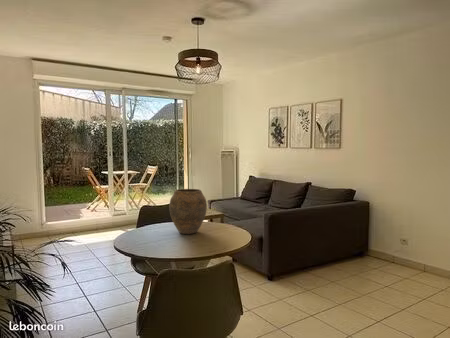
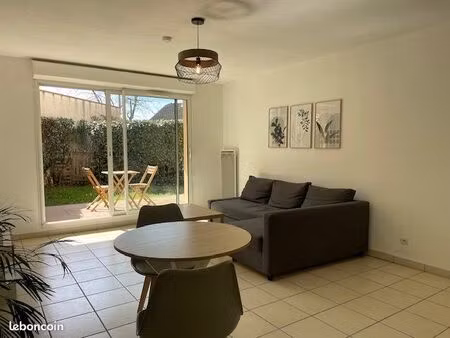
- vase (188, 211)
